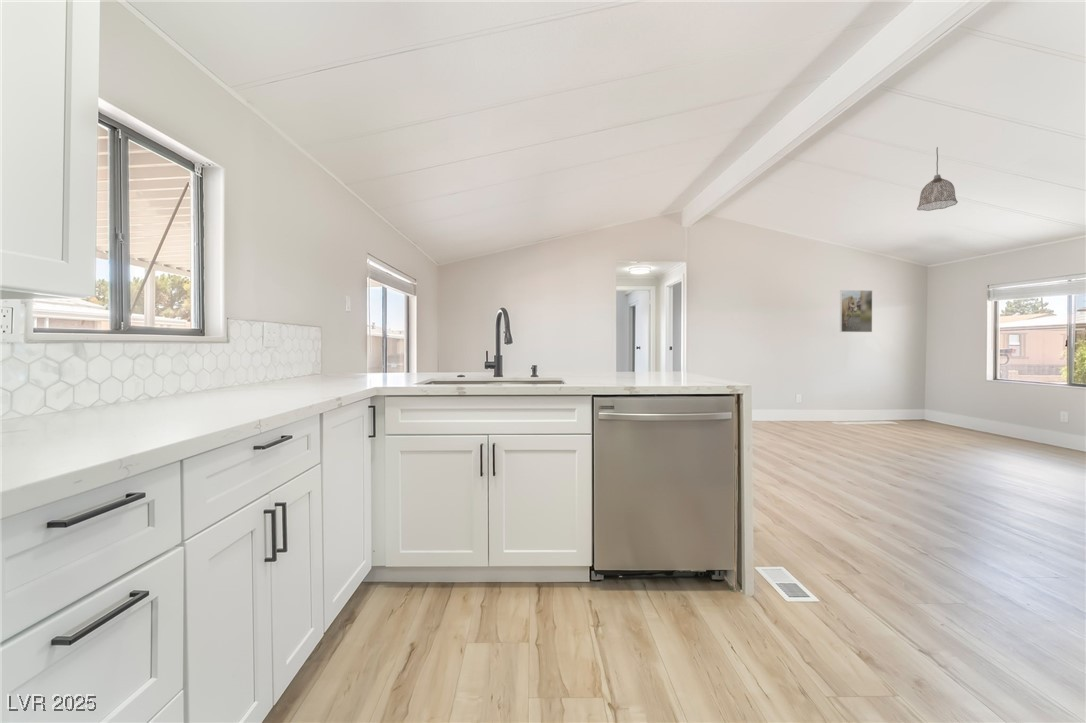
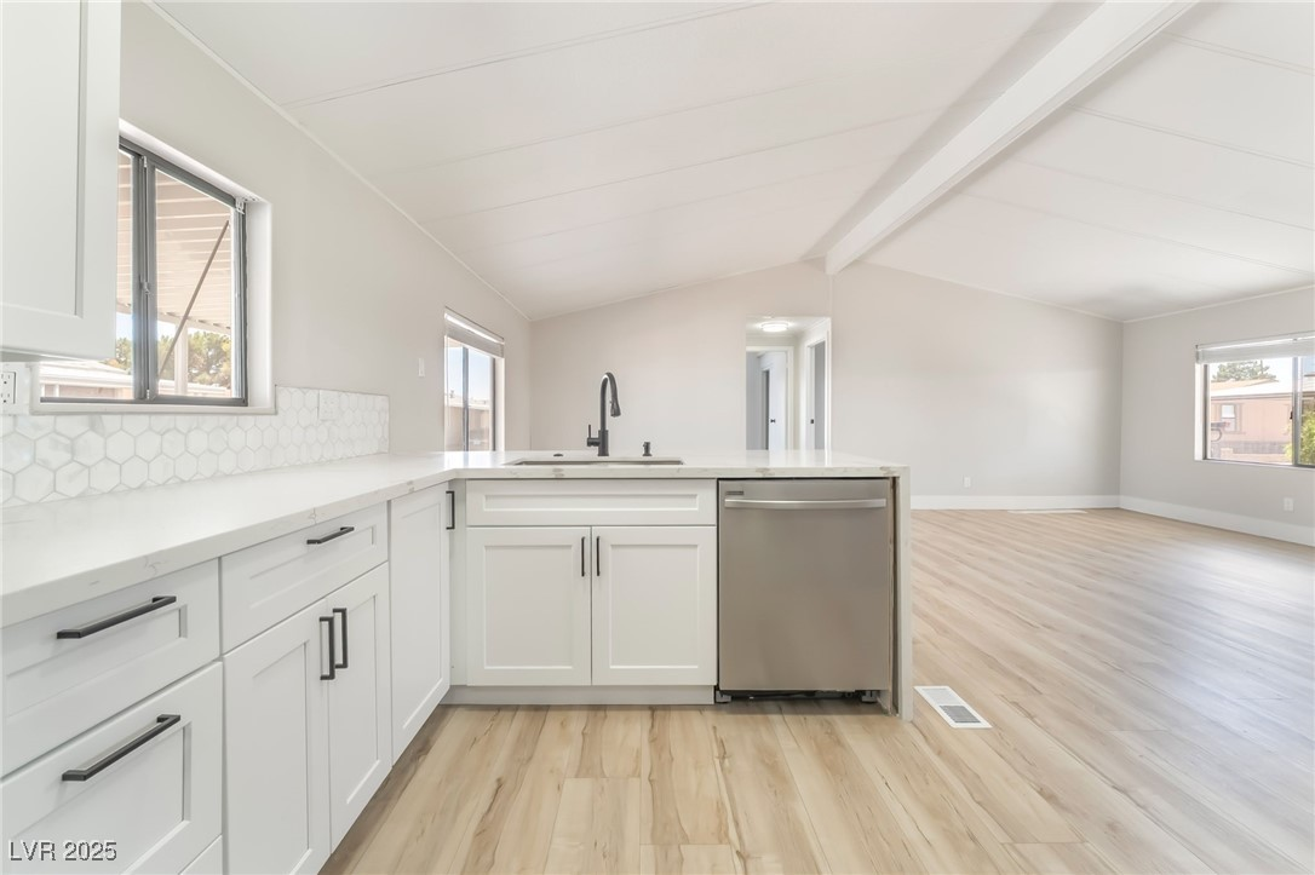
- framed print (856, 311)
- pendant lamp (937, 176)
